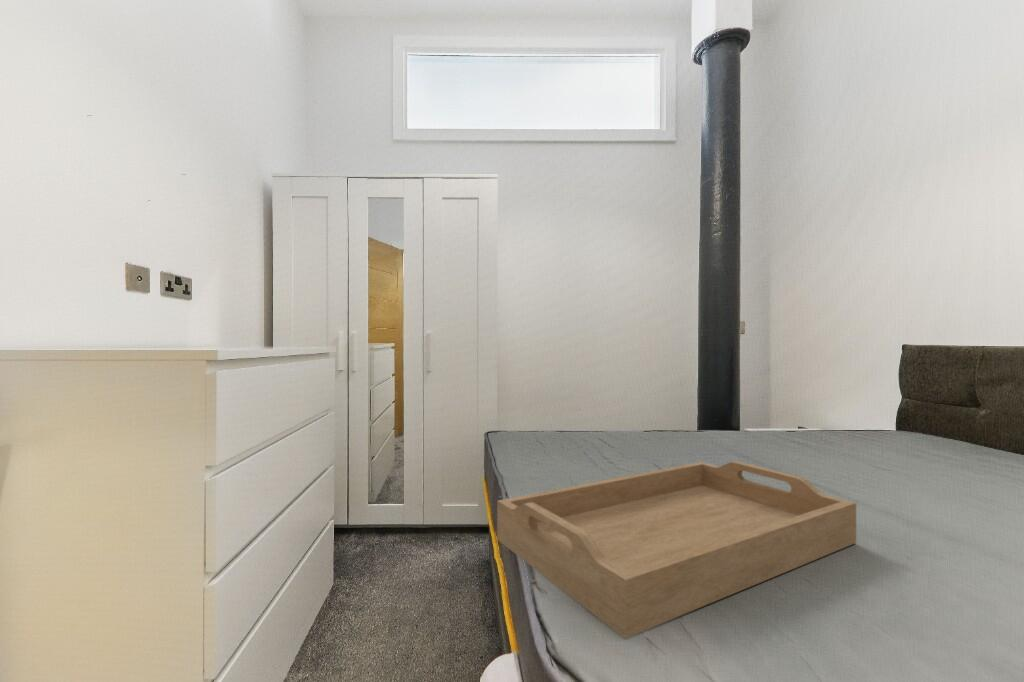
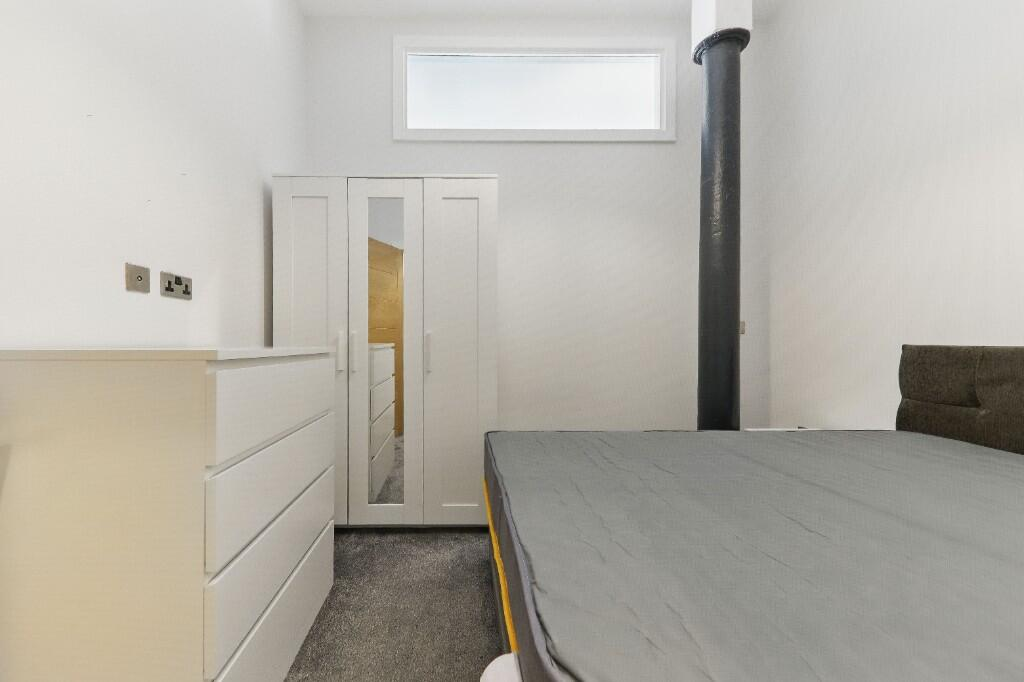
- serving tray (675, 515)
